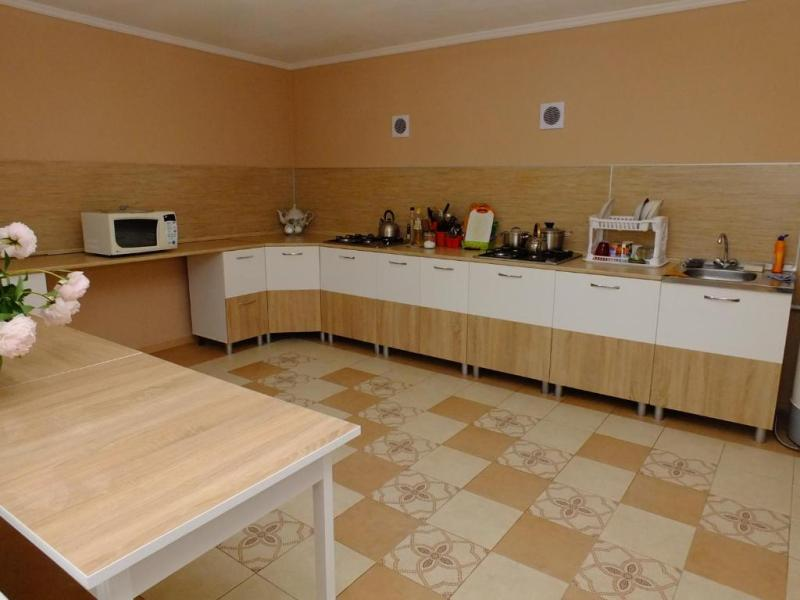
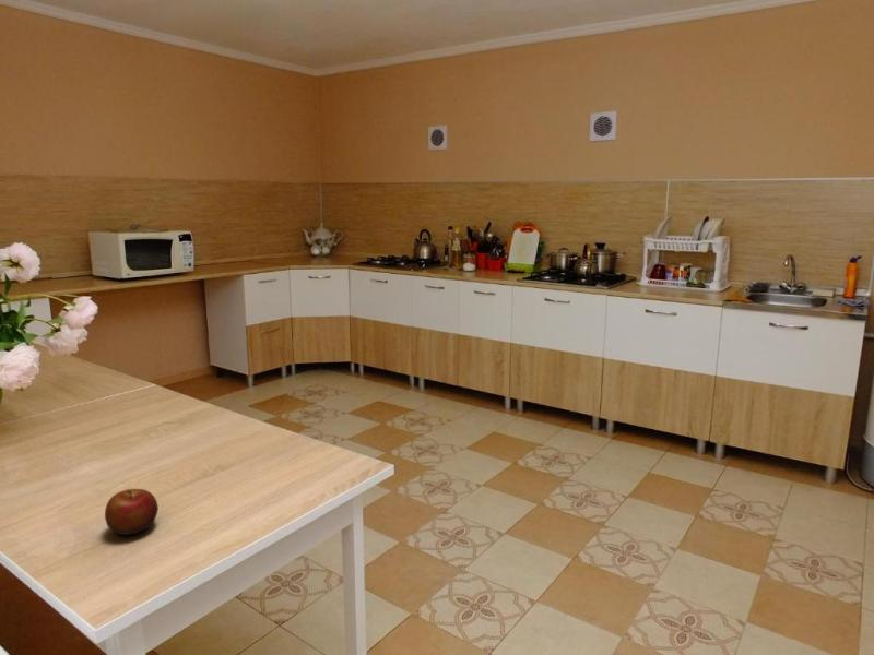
+ apple (131, 509)
